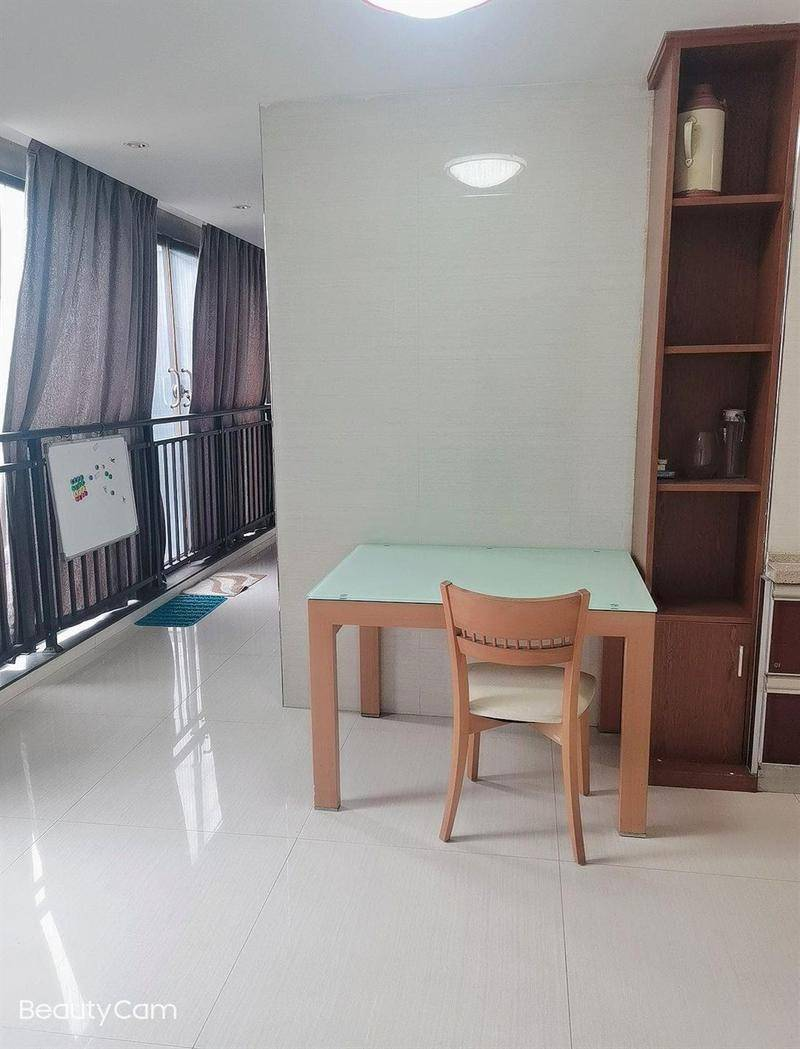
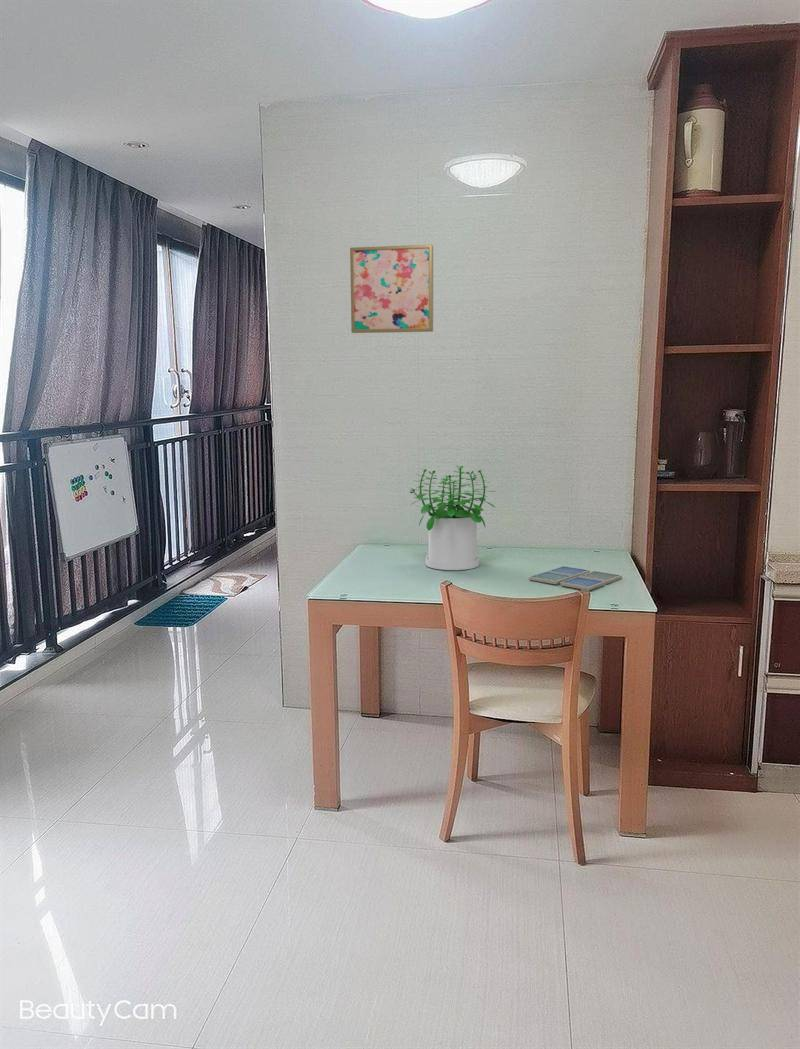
+ potted plant (453, 516)
+ drink coaster (575, 577)
+ wall art (391, 289)
